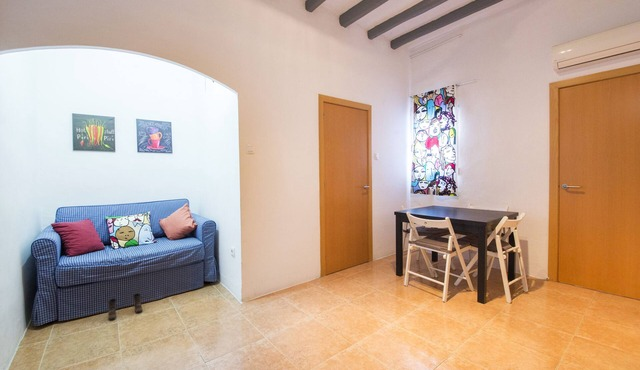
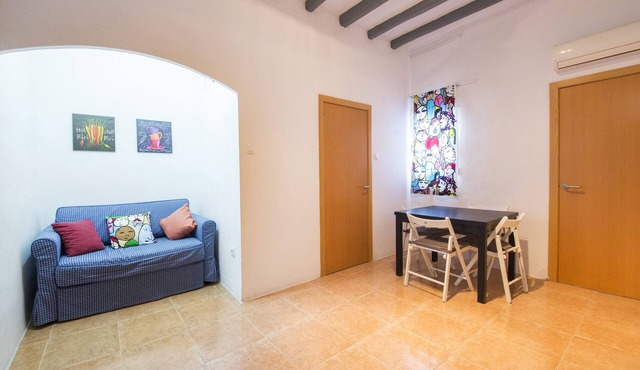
- boots (134, 306)
